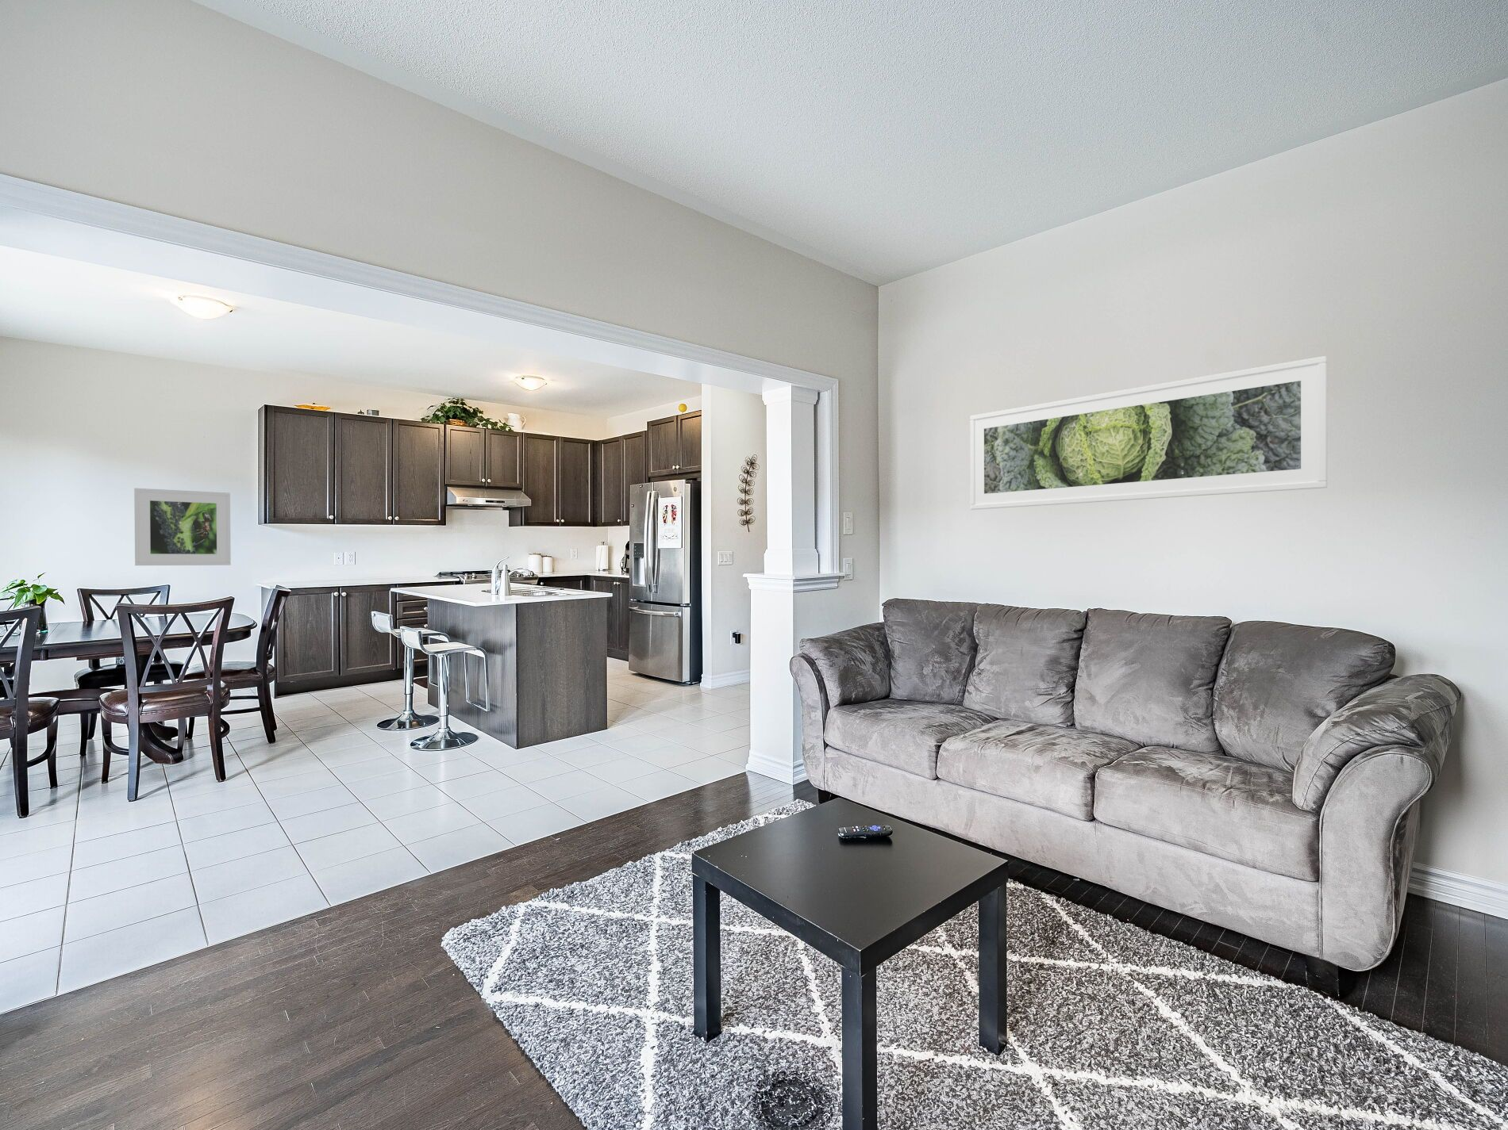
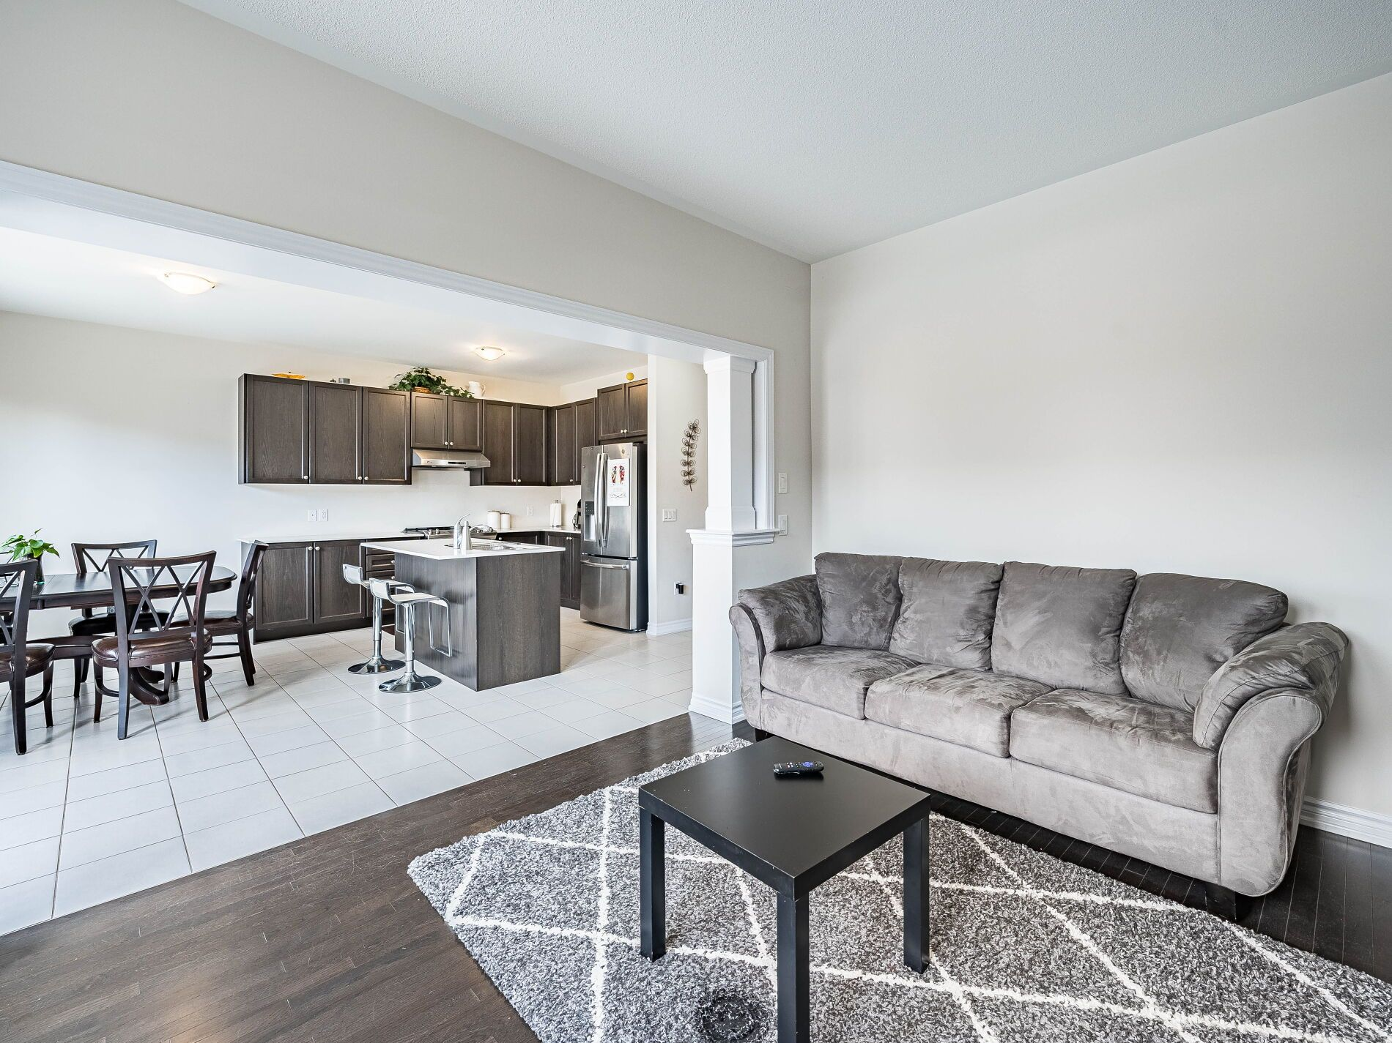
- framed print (184, 527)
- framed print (1119, 445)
